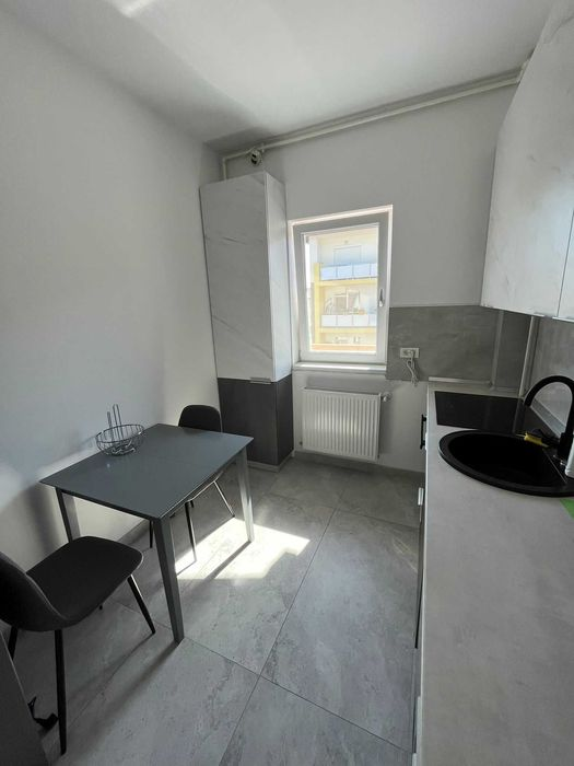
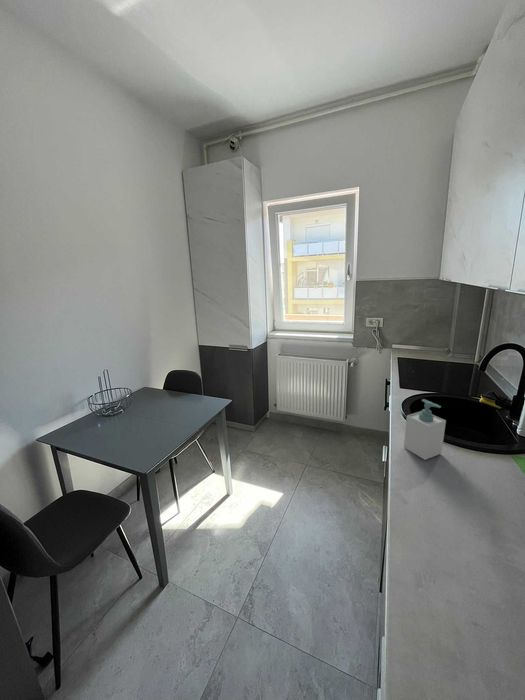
+ soap bottle (425, 426)
